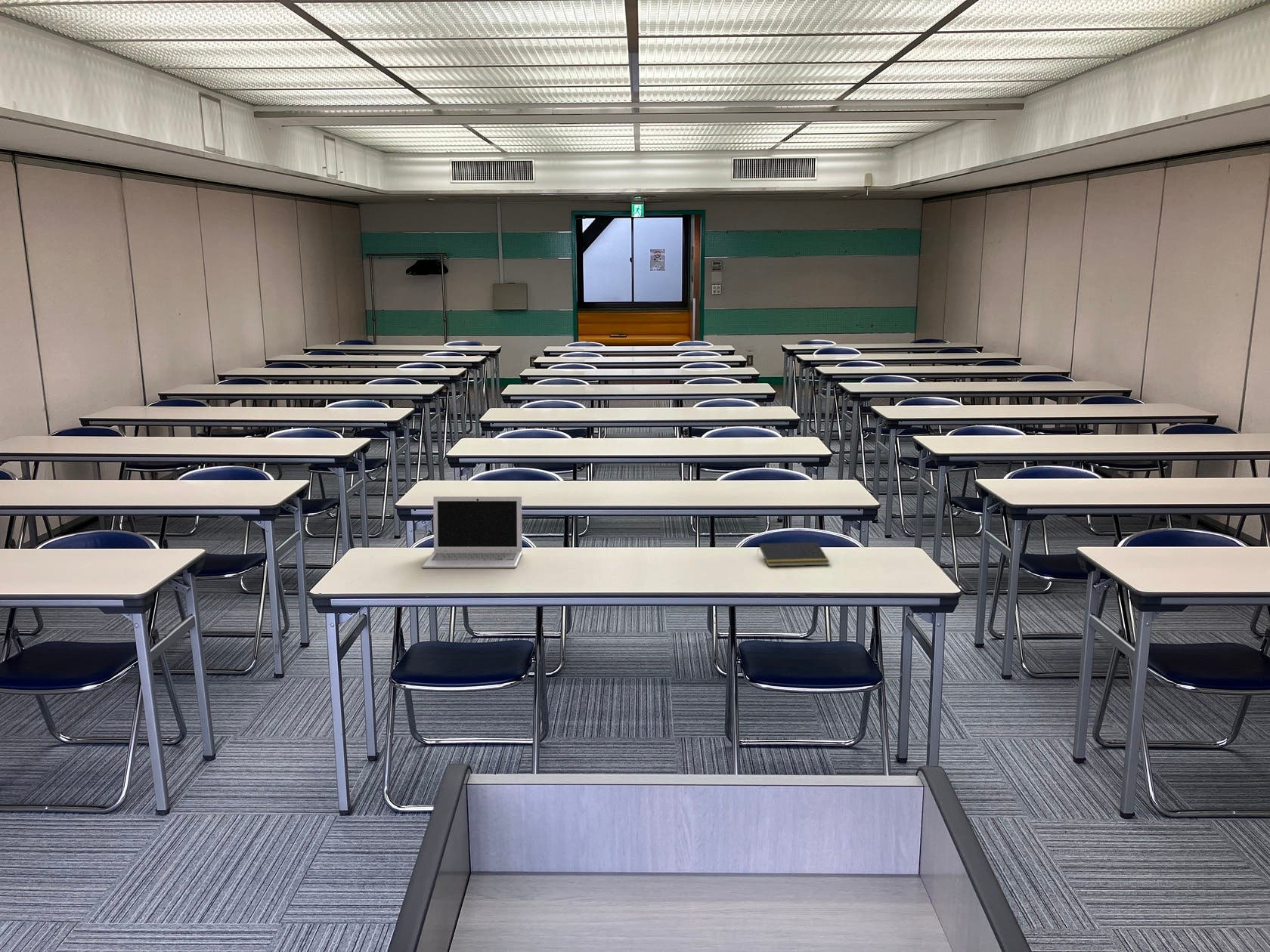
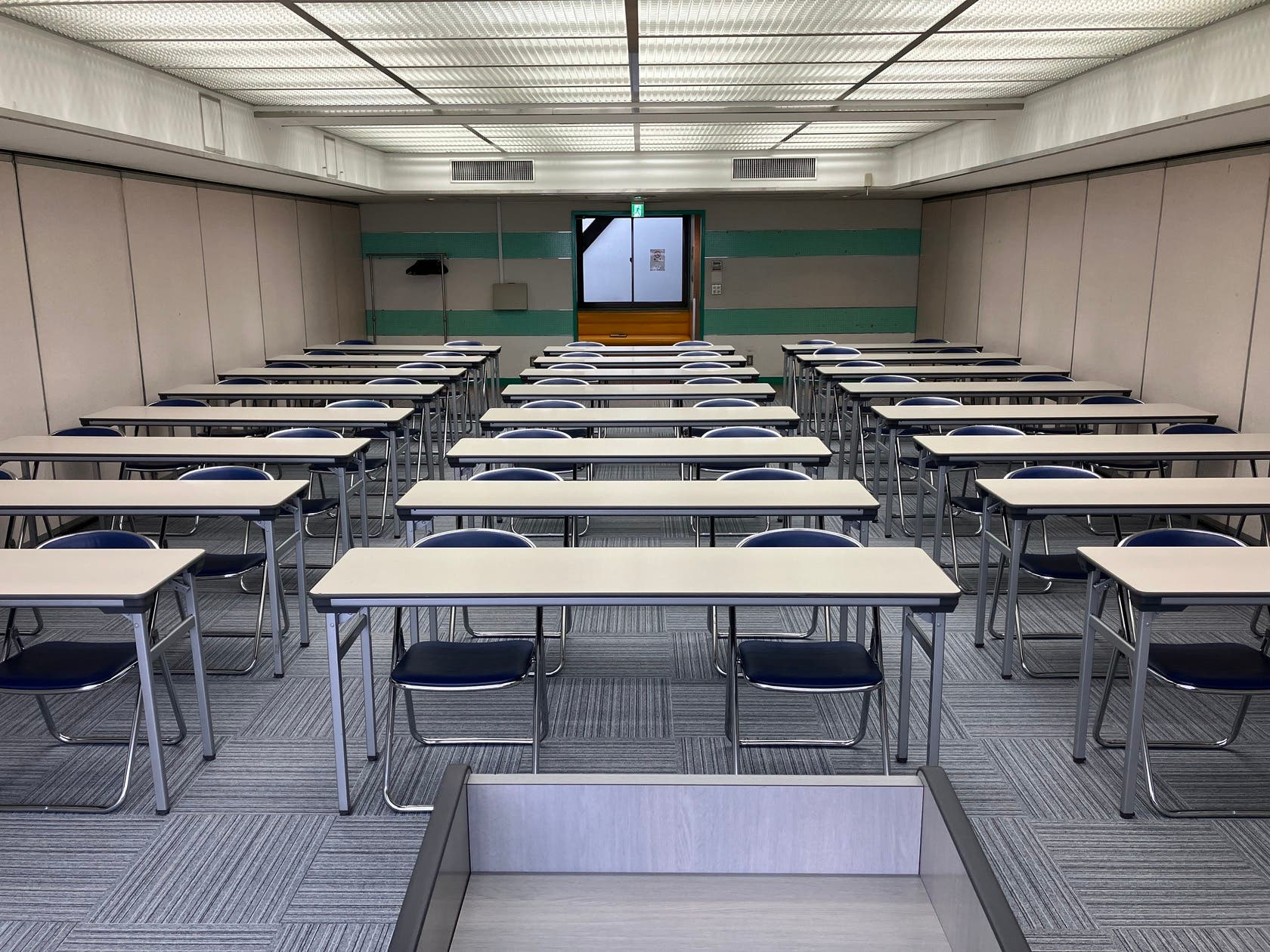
- notepad (793, 554)
- laptop (473, 531)
